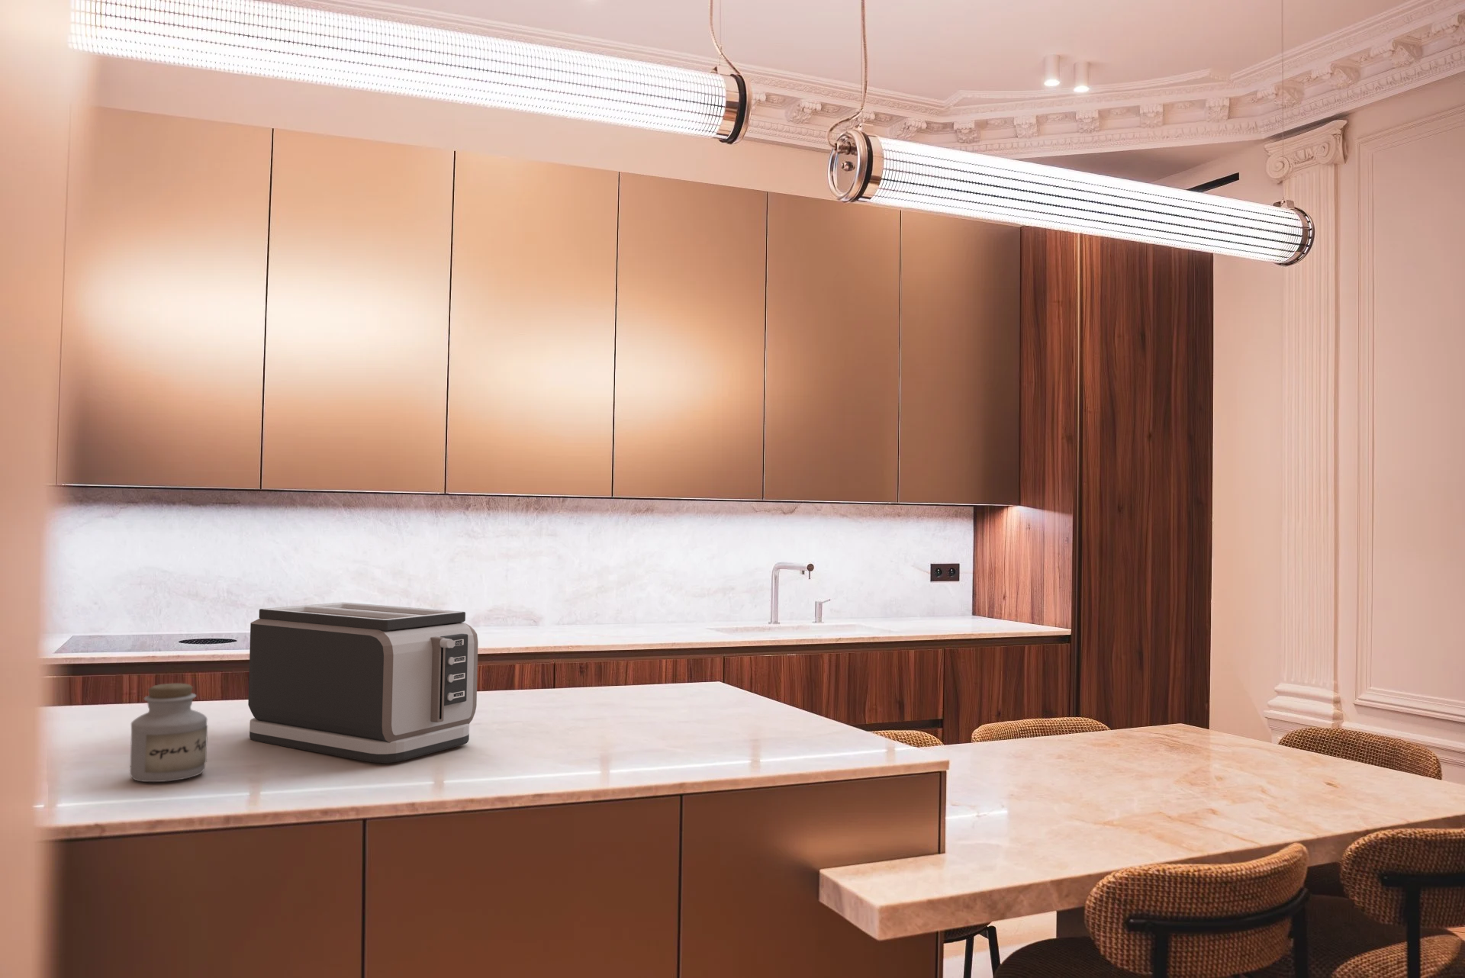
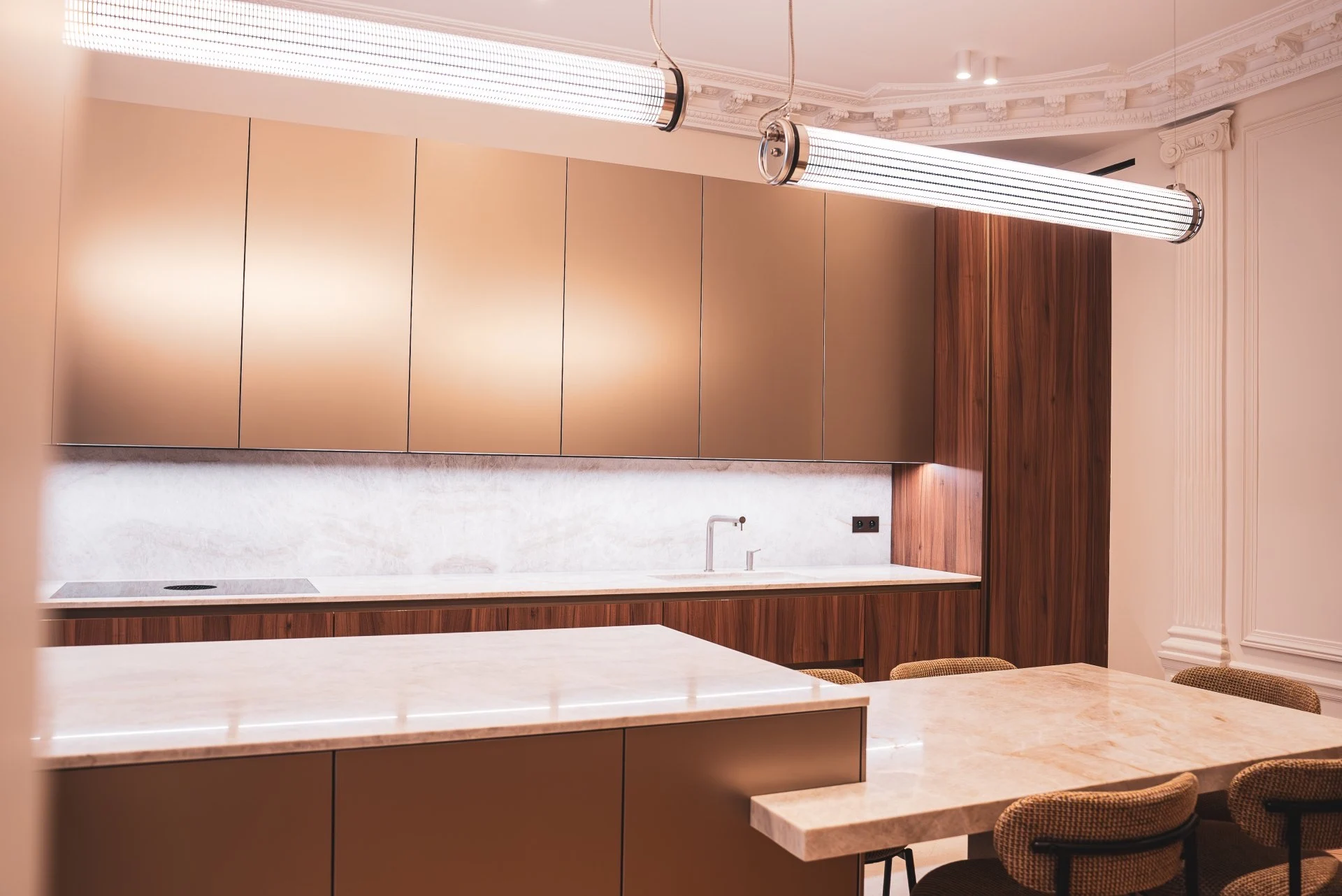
- toaster (367, 676)
- jar (169, 729)
